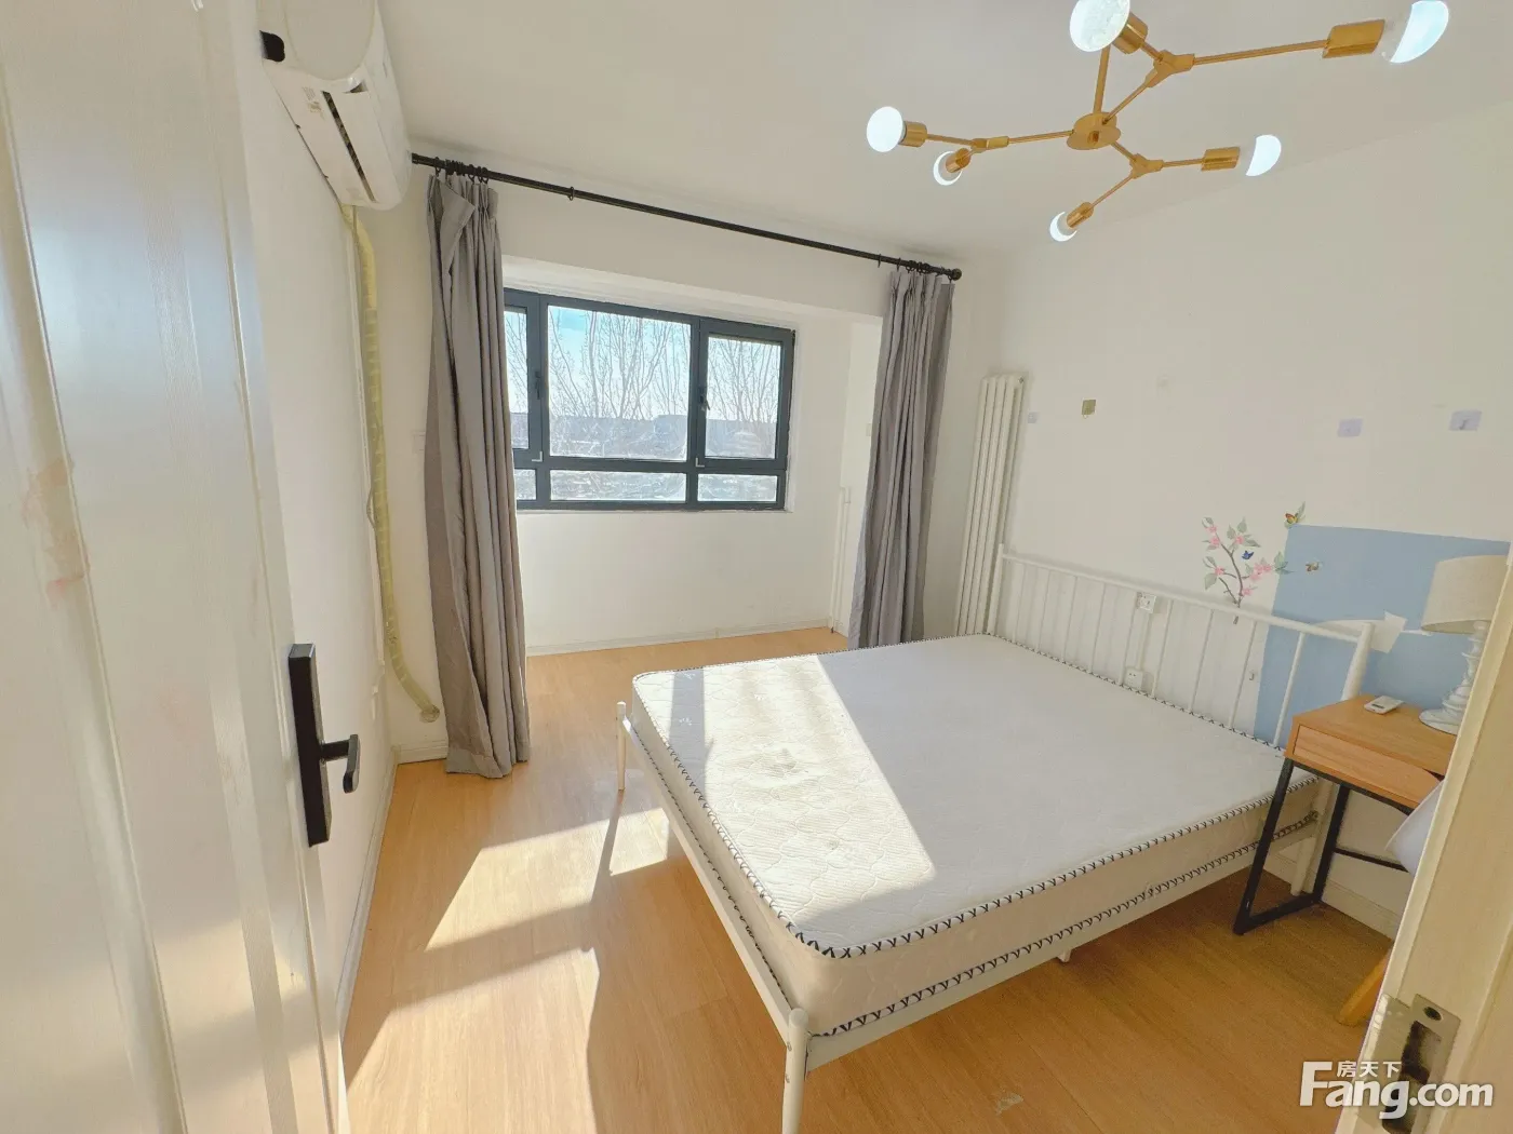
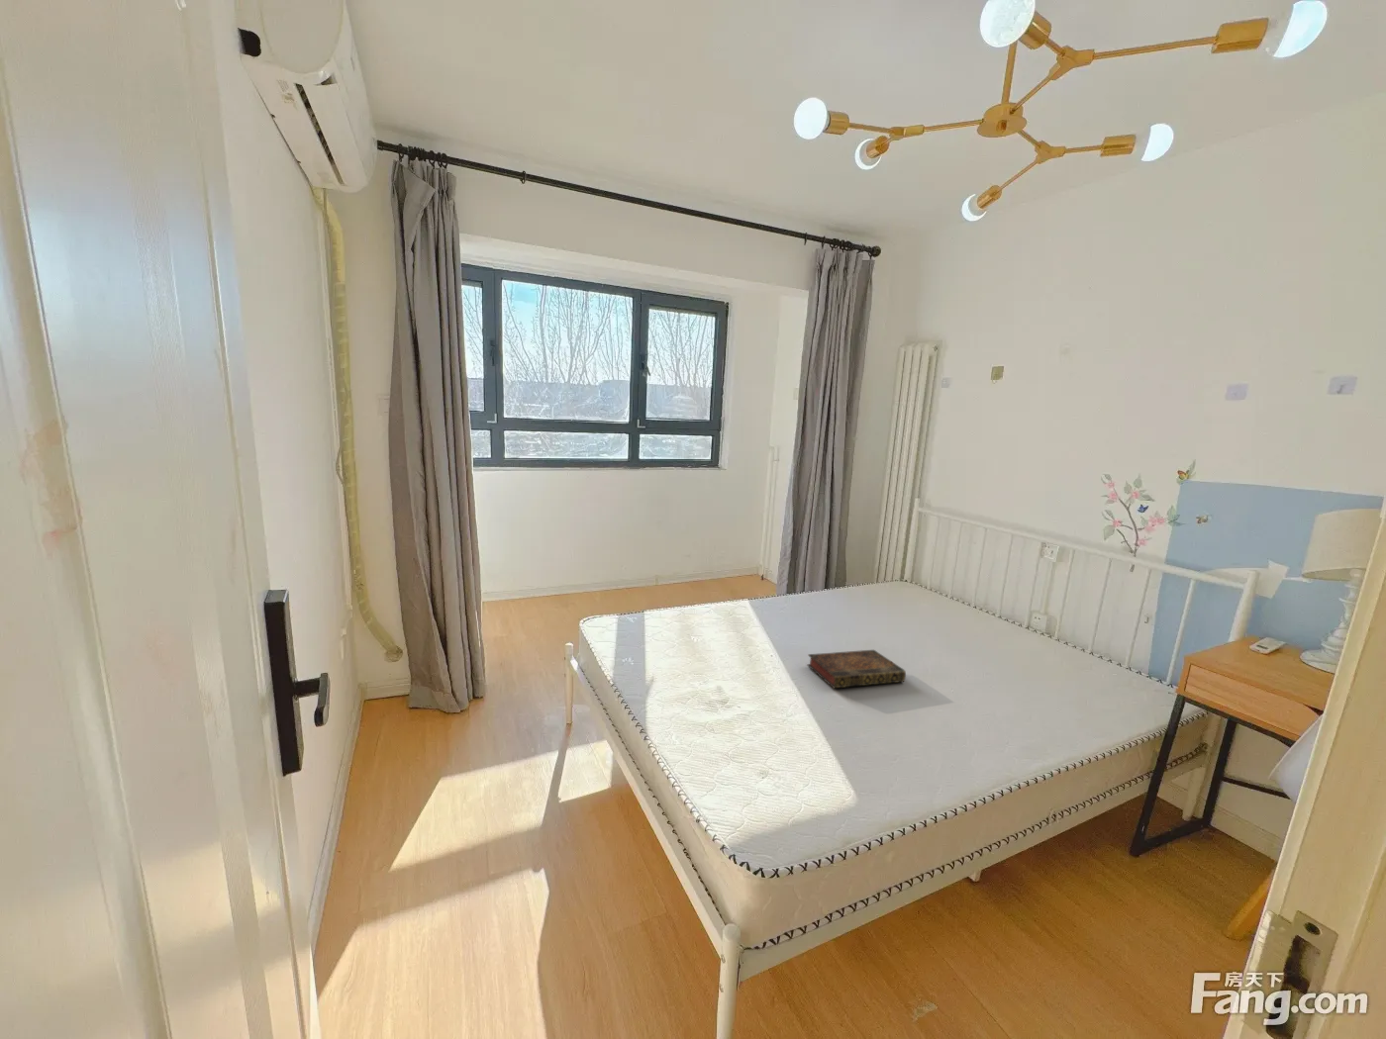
+ book (855, 668)
